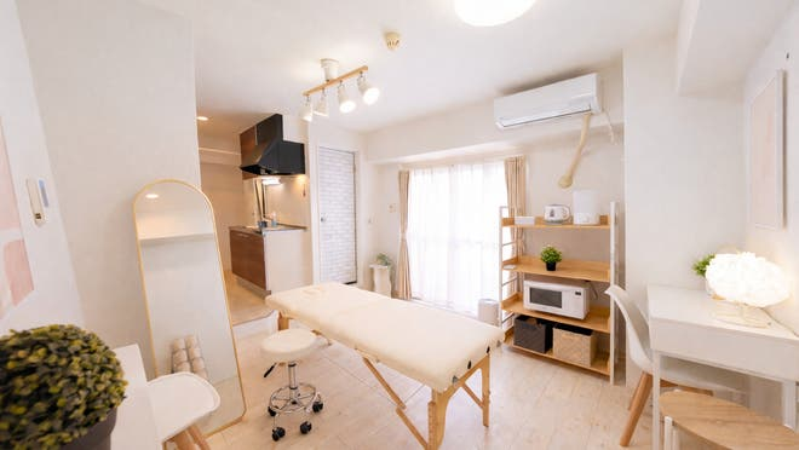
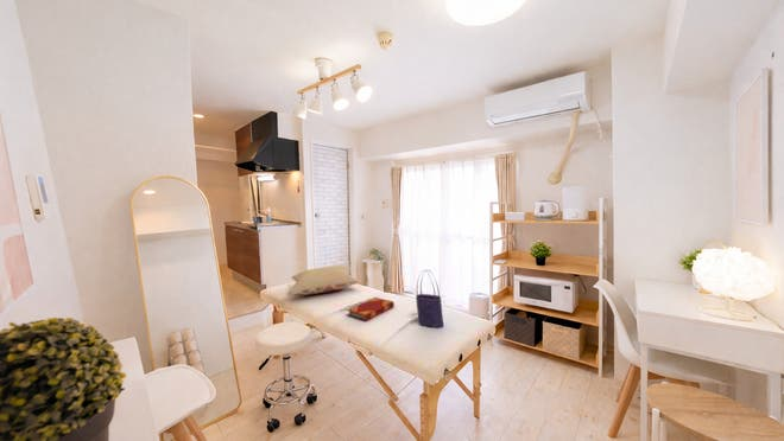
+ tote bag (428, 296)
+ hardback book (371, 308)
+ pillow (322, 279)
